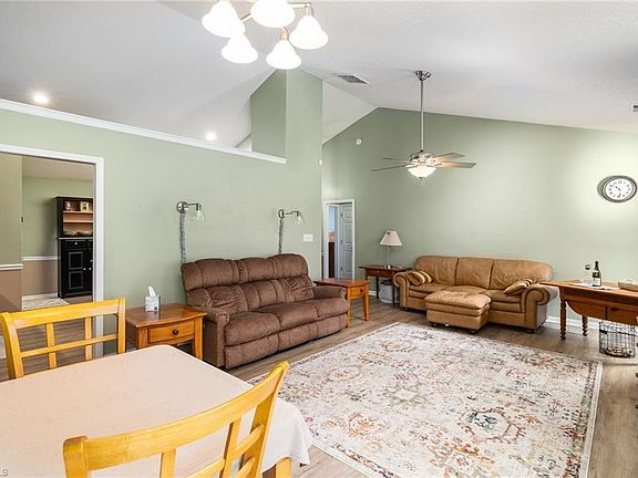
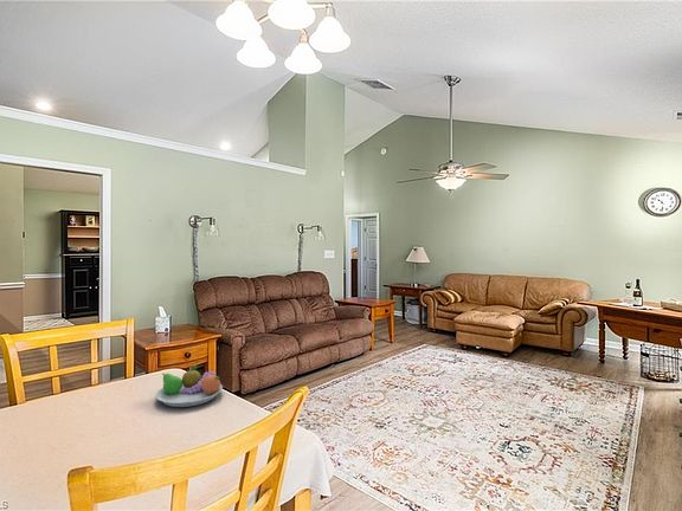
+ fruit bowl (188, 383)
